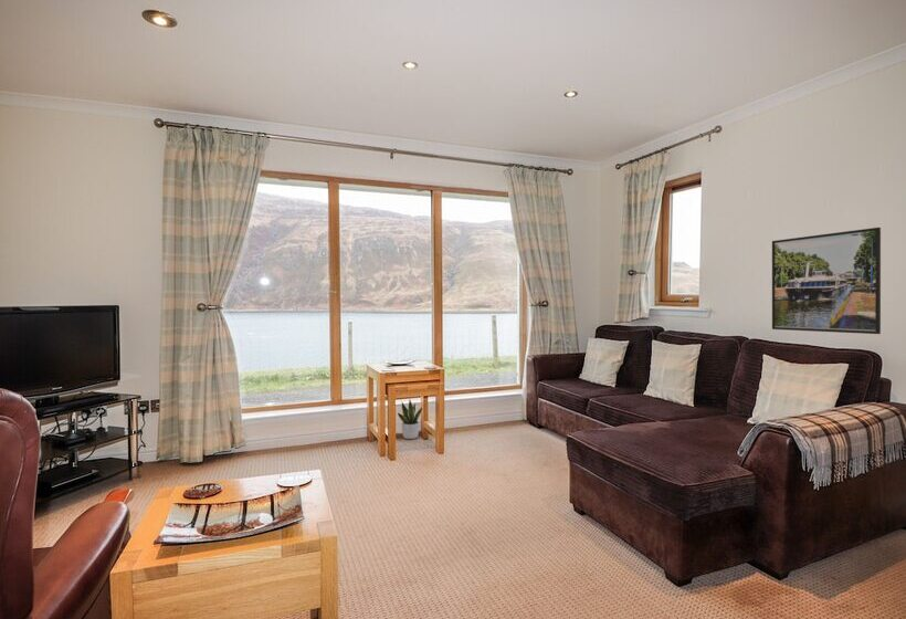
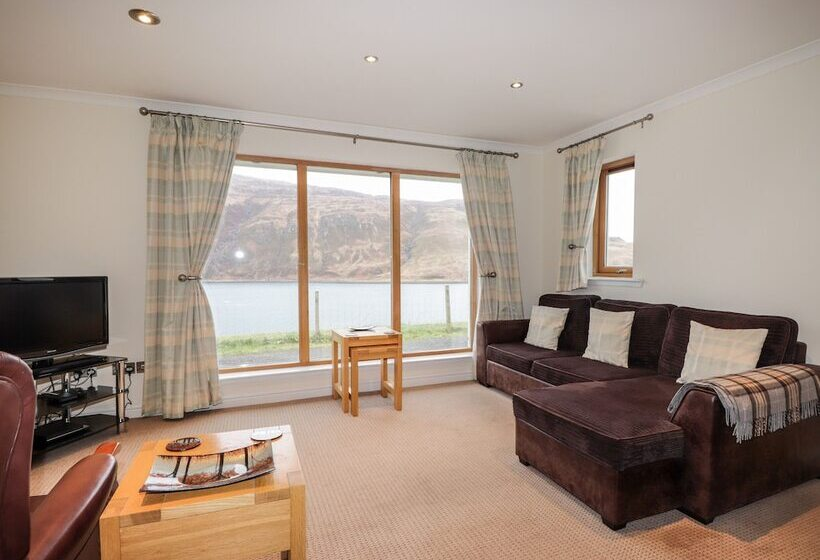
- potted plant (410, 417)
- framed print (821, 283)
